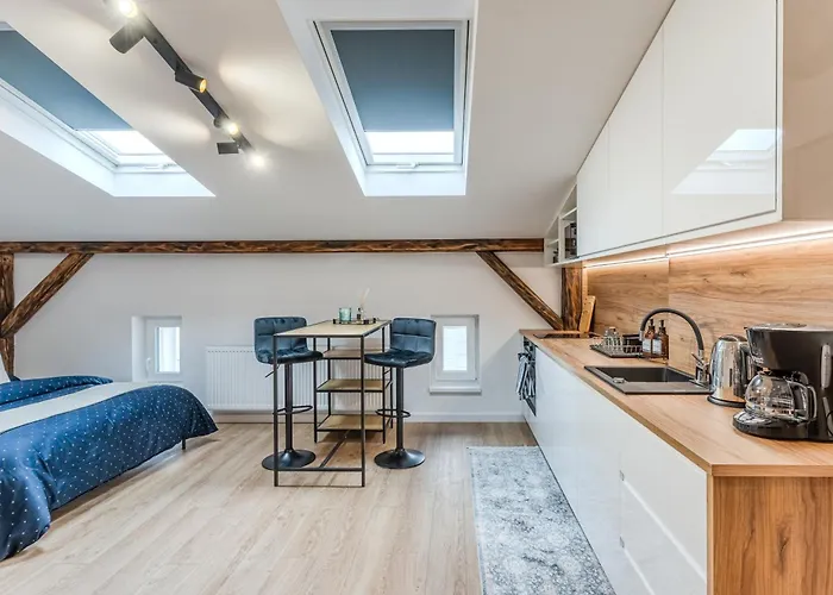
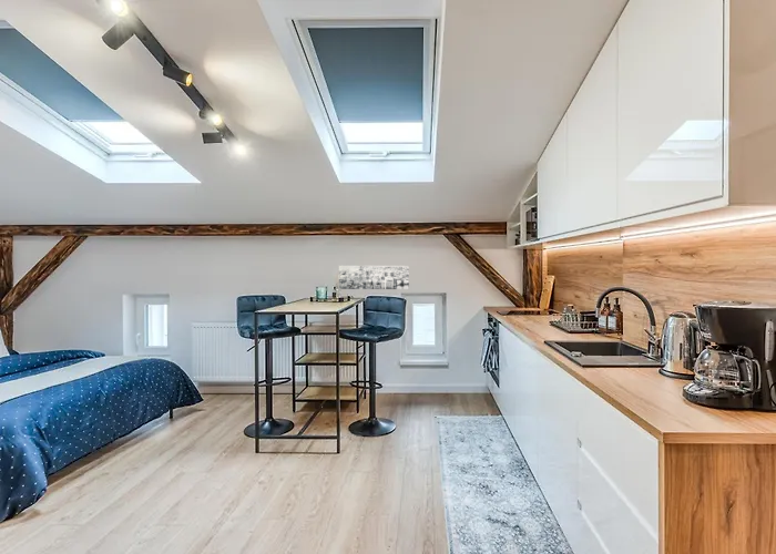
+ wall art (374, 277)
